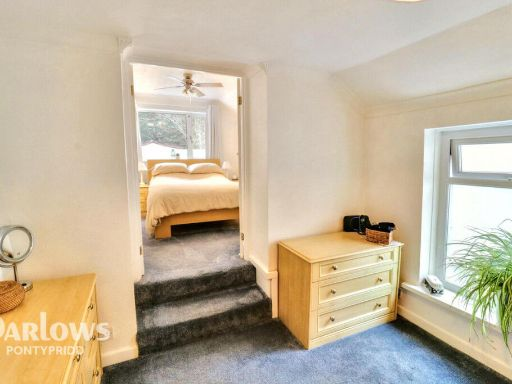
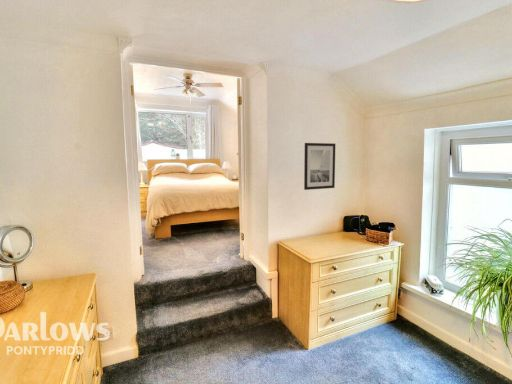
+ wall art (320, 166)
